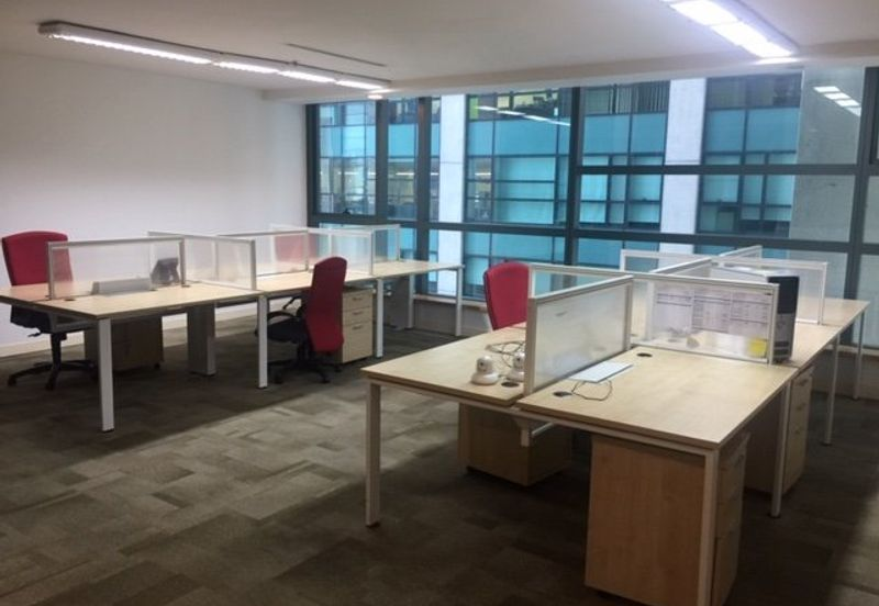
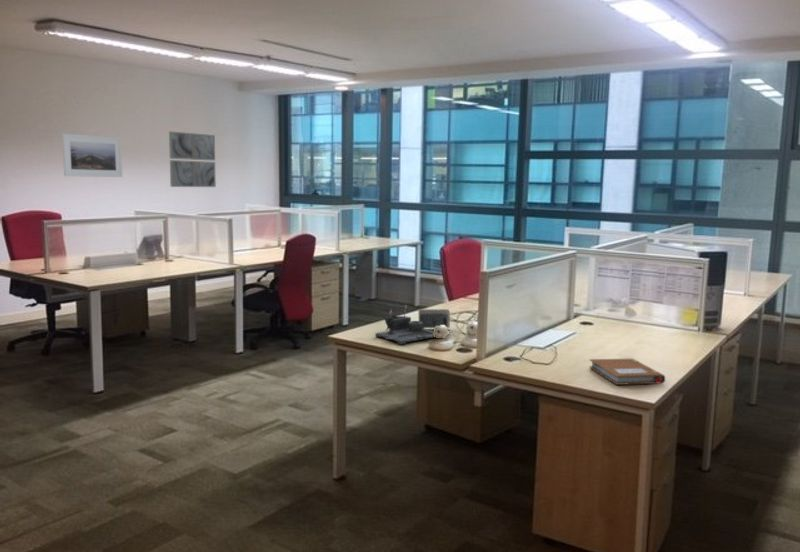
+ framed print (93, 156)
+ wall art (193, 159)
+ notebook (626, 371)
+ desk organizer (415, 321)
